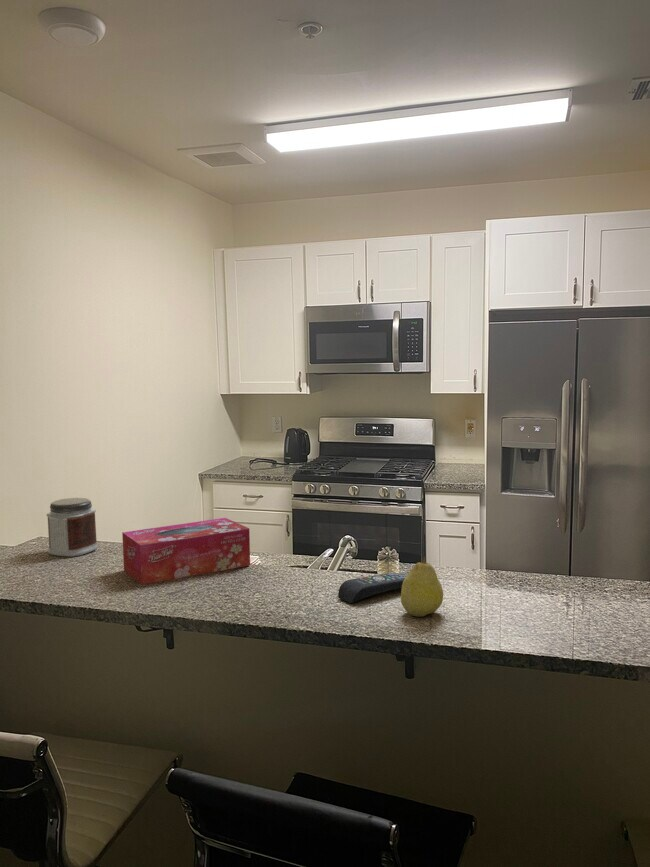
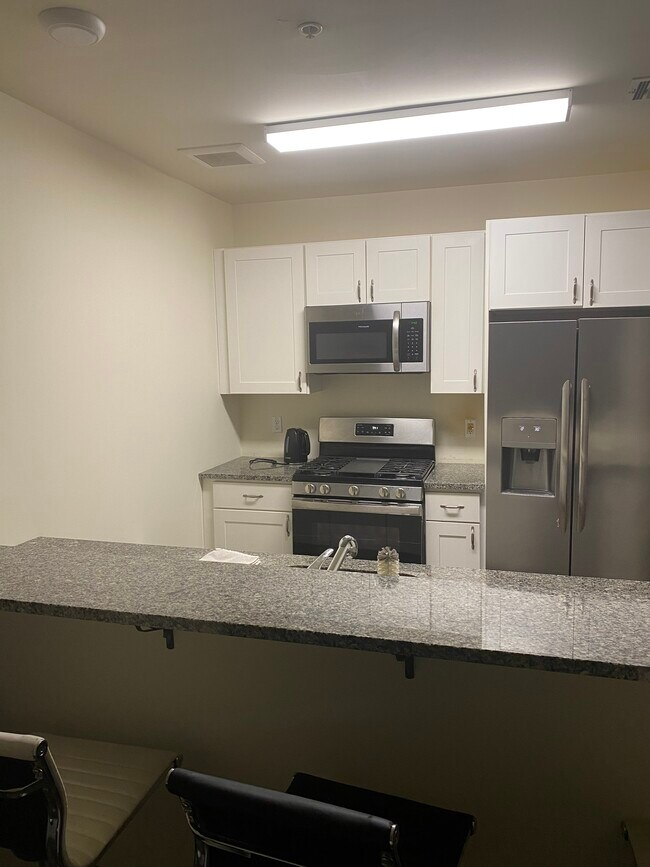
- remote control (382, 584)
- tissue box (186, 549)
- fruit (422, 586)
- jar (72, 526)
